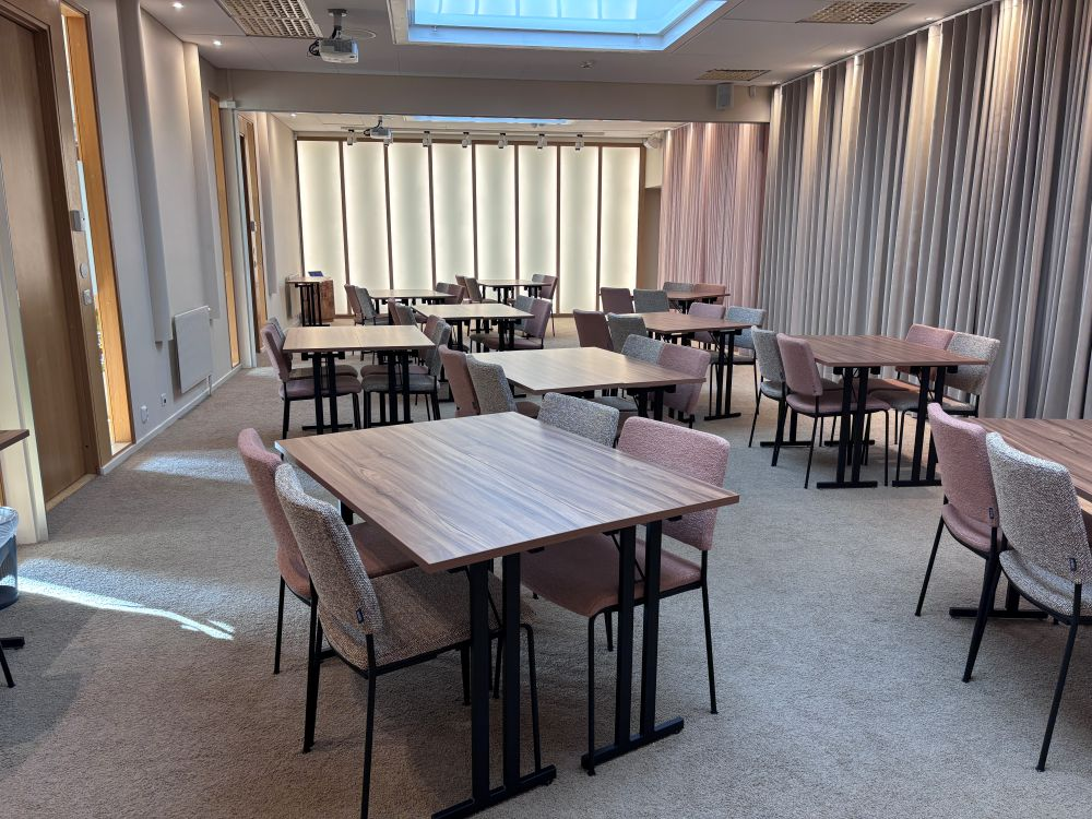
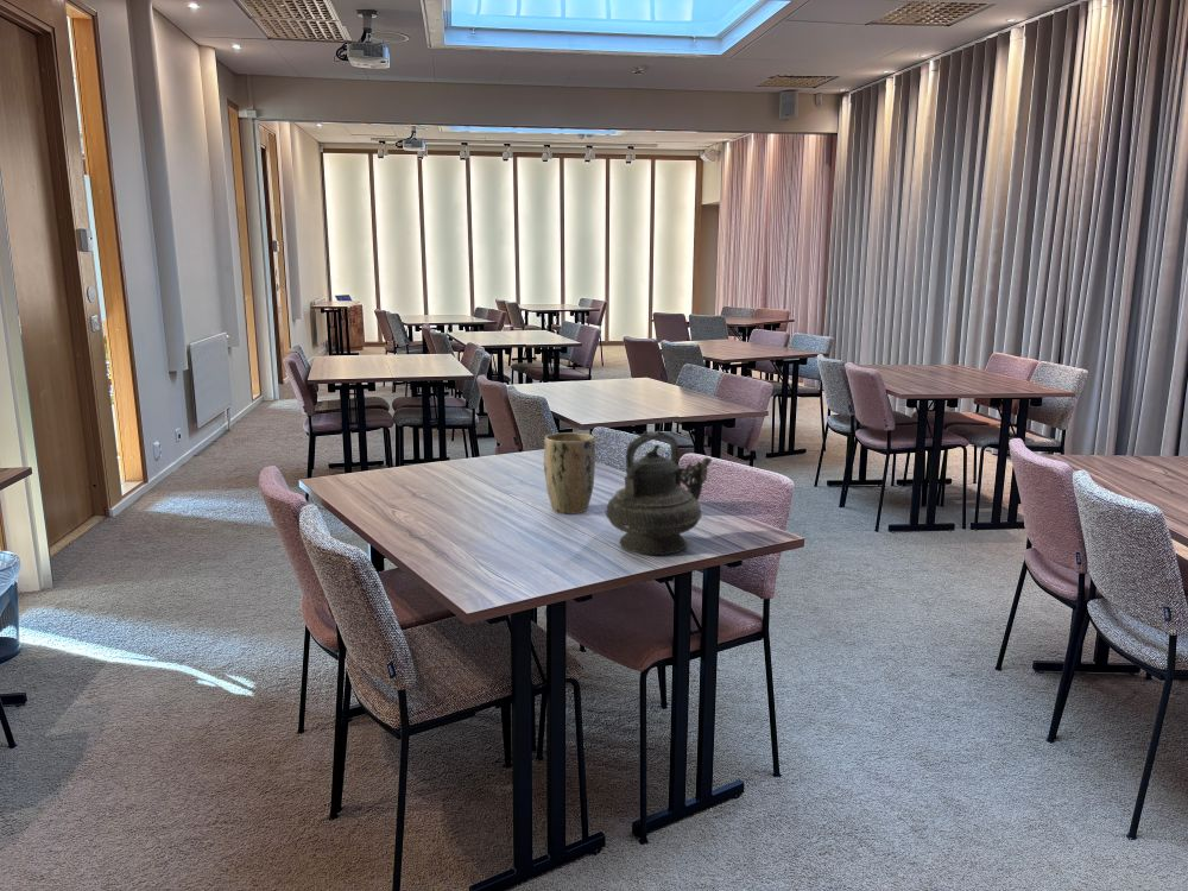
+ teapot (666, 486)
+ plant pot (569, 473)
